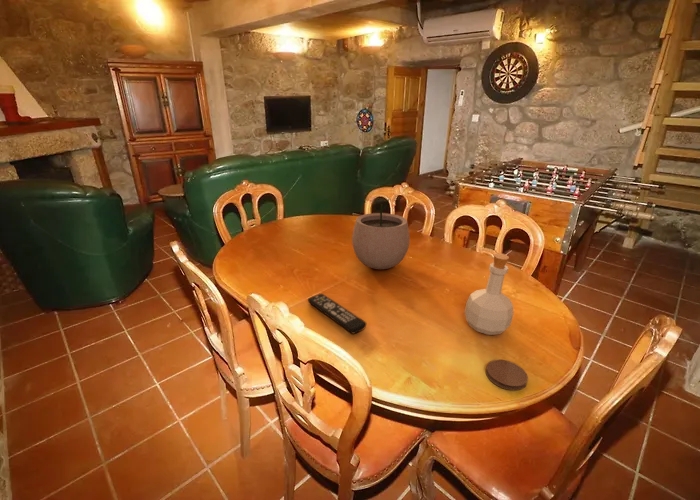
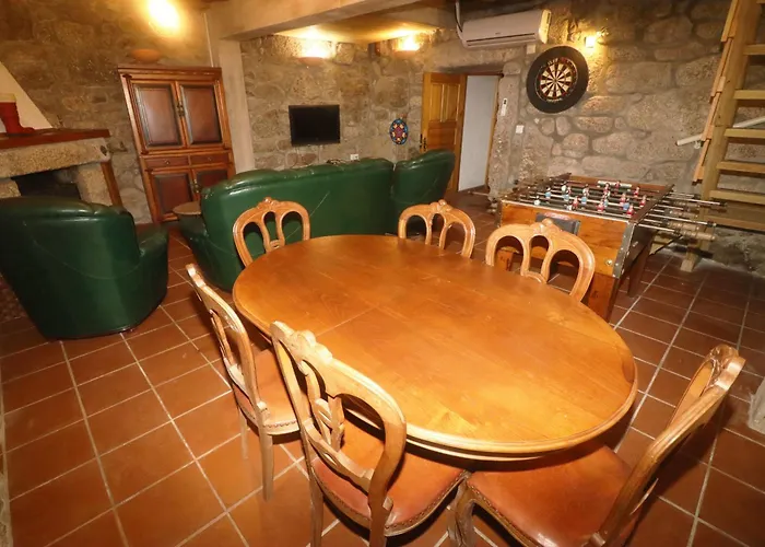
- plant pot (381, 233)
- coaster (506, 374)
- bottle (491, 292)
- remote control (335, 312)
